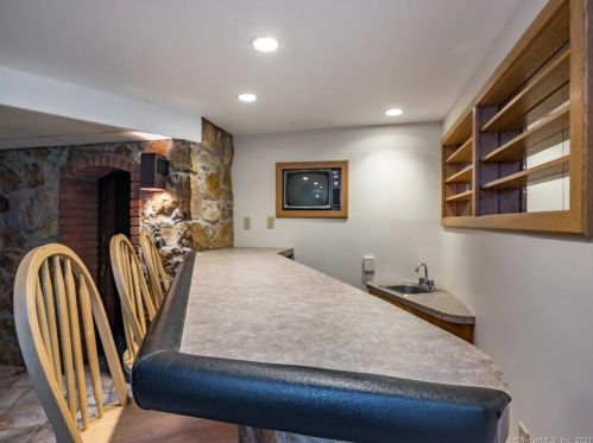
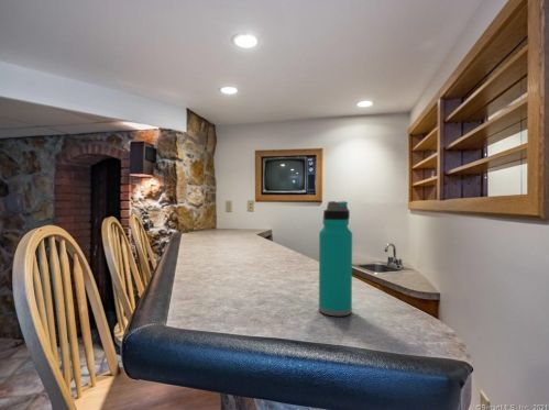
+ water bottle (334, 255)
